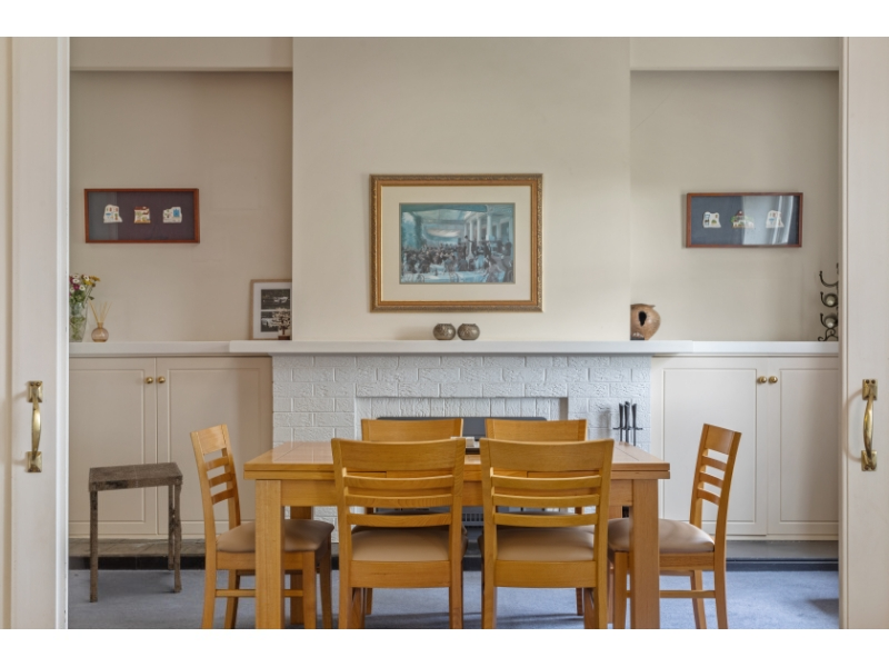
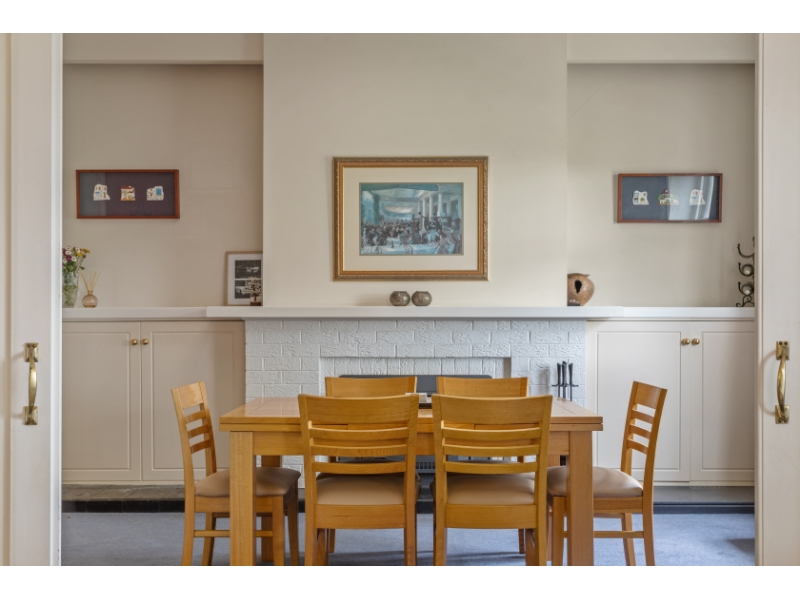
- side table (168, 528)
